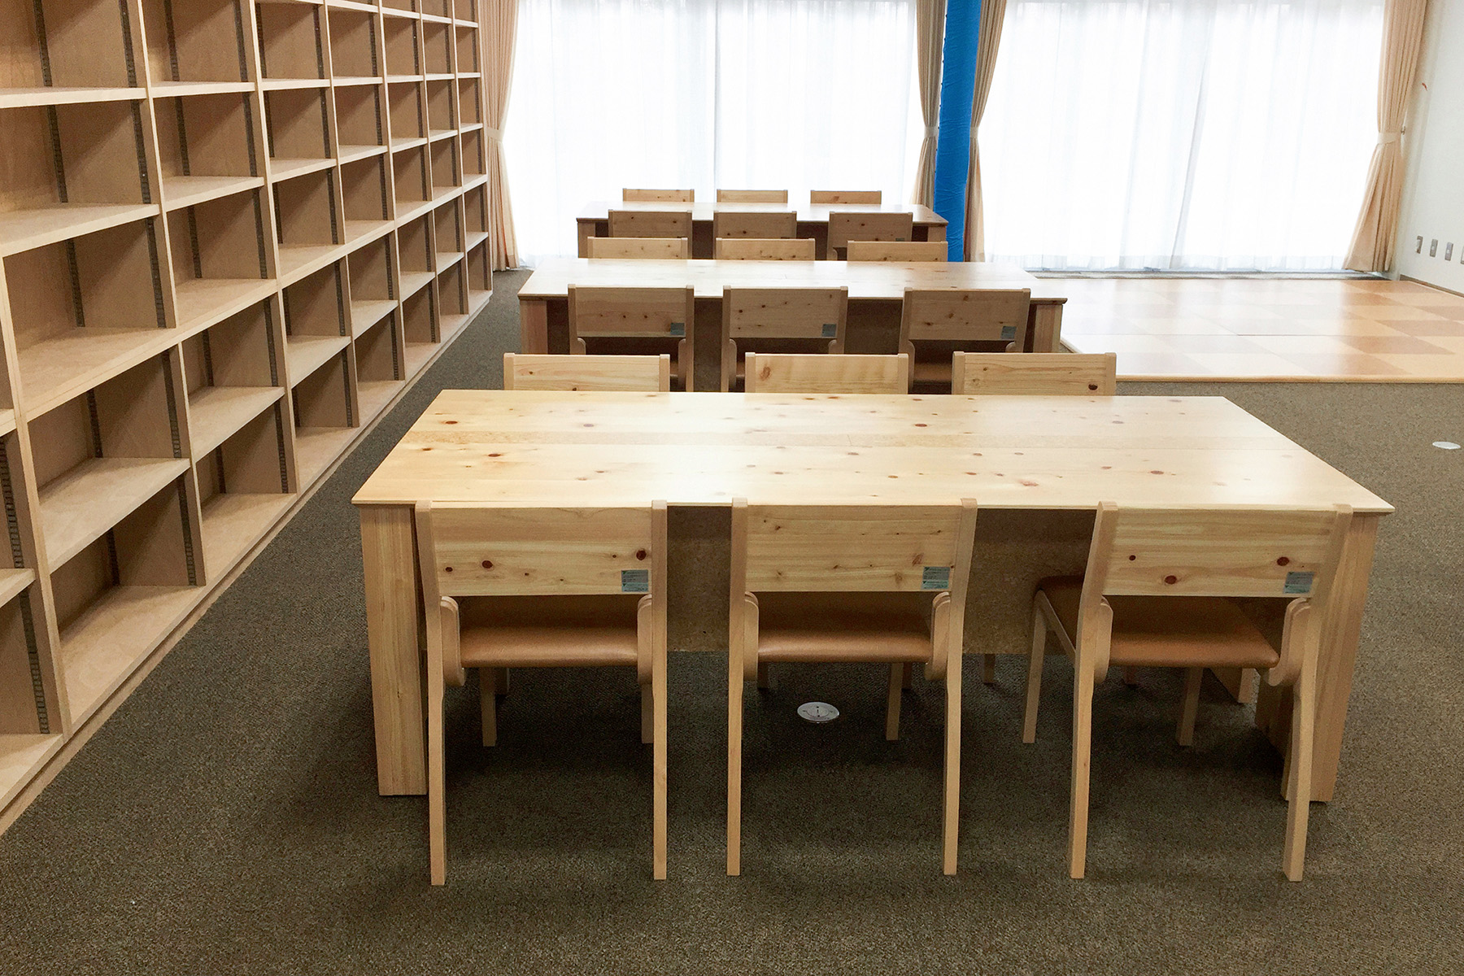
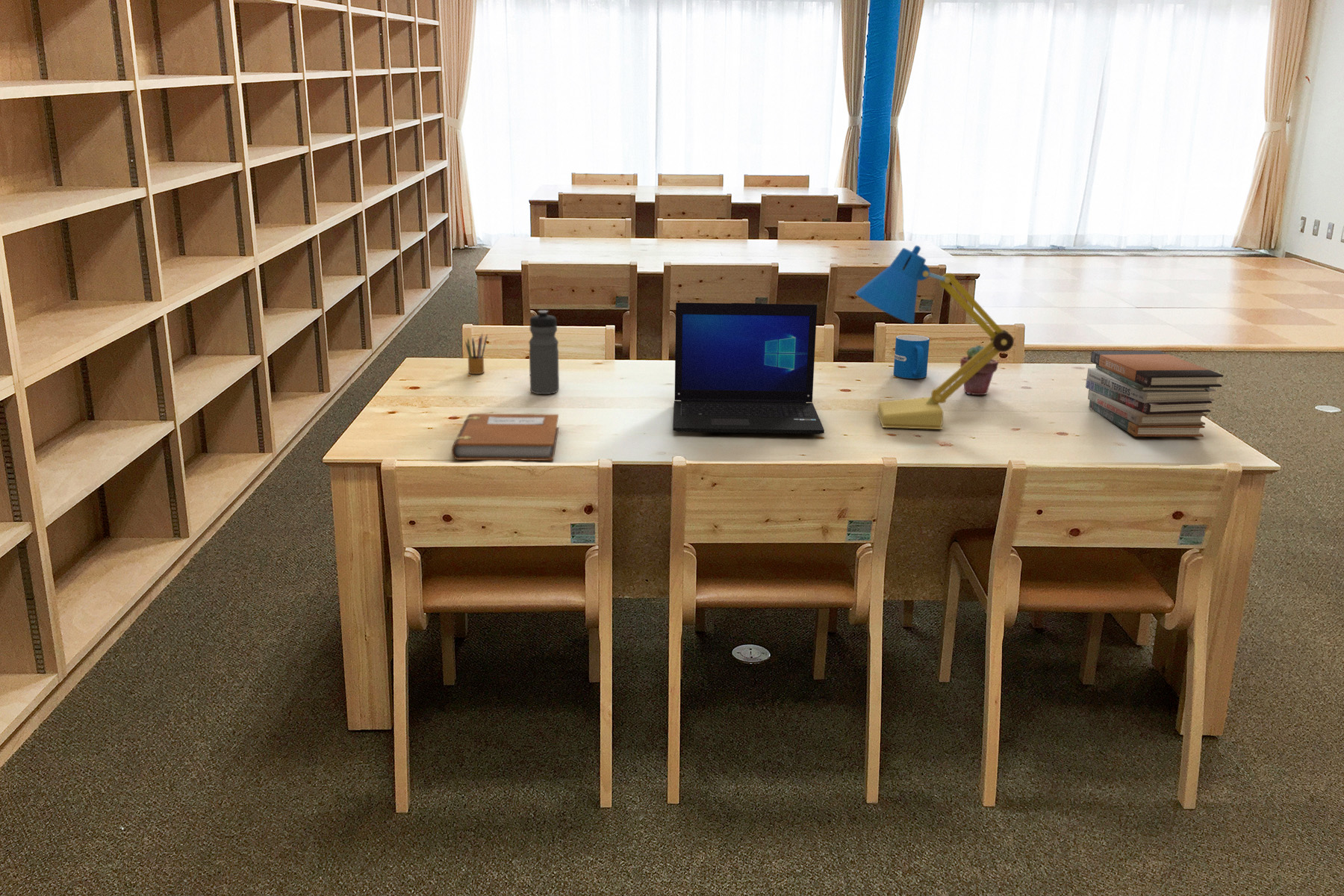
+ water bottle (544, 351)
+ book stack (1148, 391)
+ laptop (747, 366)
+ desk lamp (913, 323)
+ pencil box (475, 353)
+ mug (913, 358)
+ notebook (508, 435)
+ potted succulent (979, 370)
